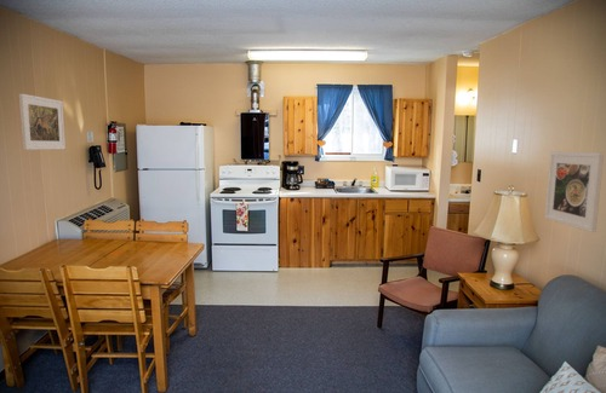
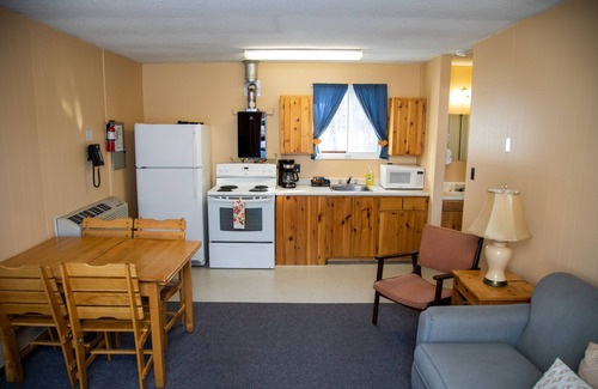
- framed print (571, 189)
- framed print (44, 123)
